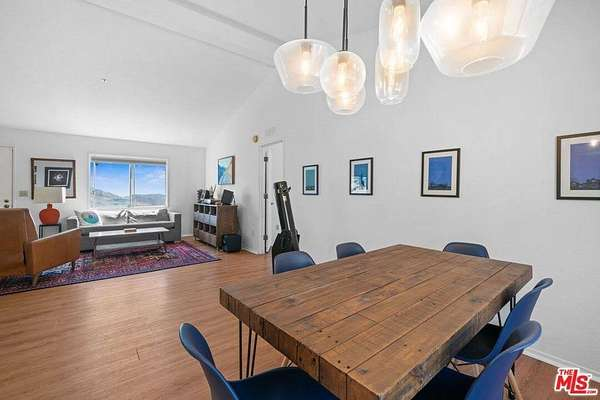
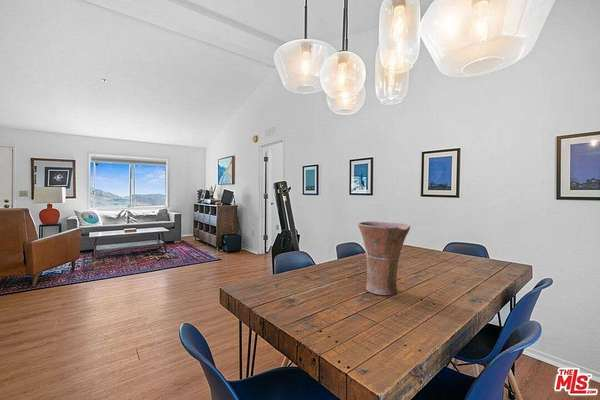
+ vase (382, 256)
